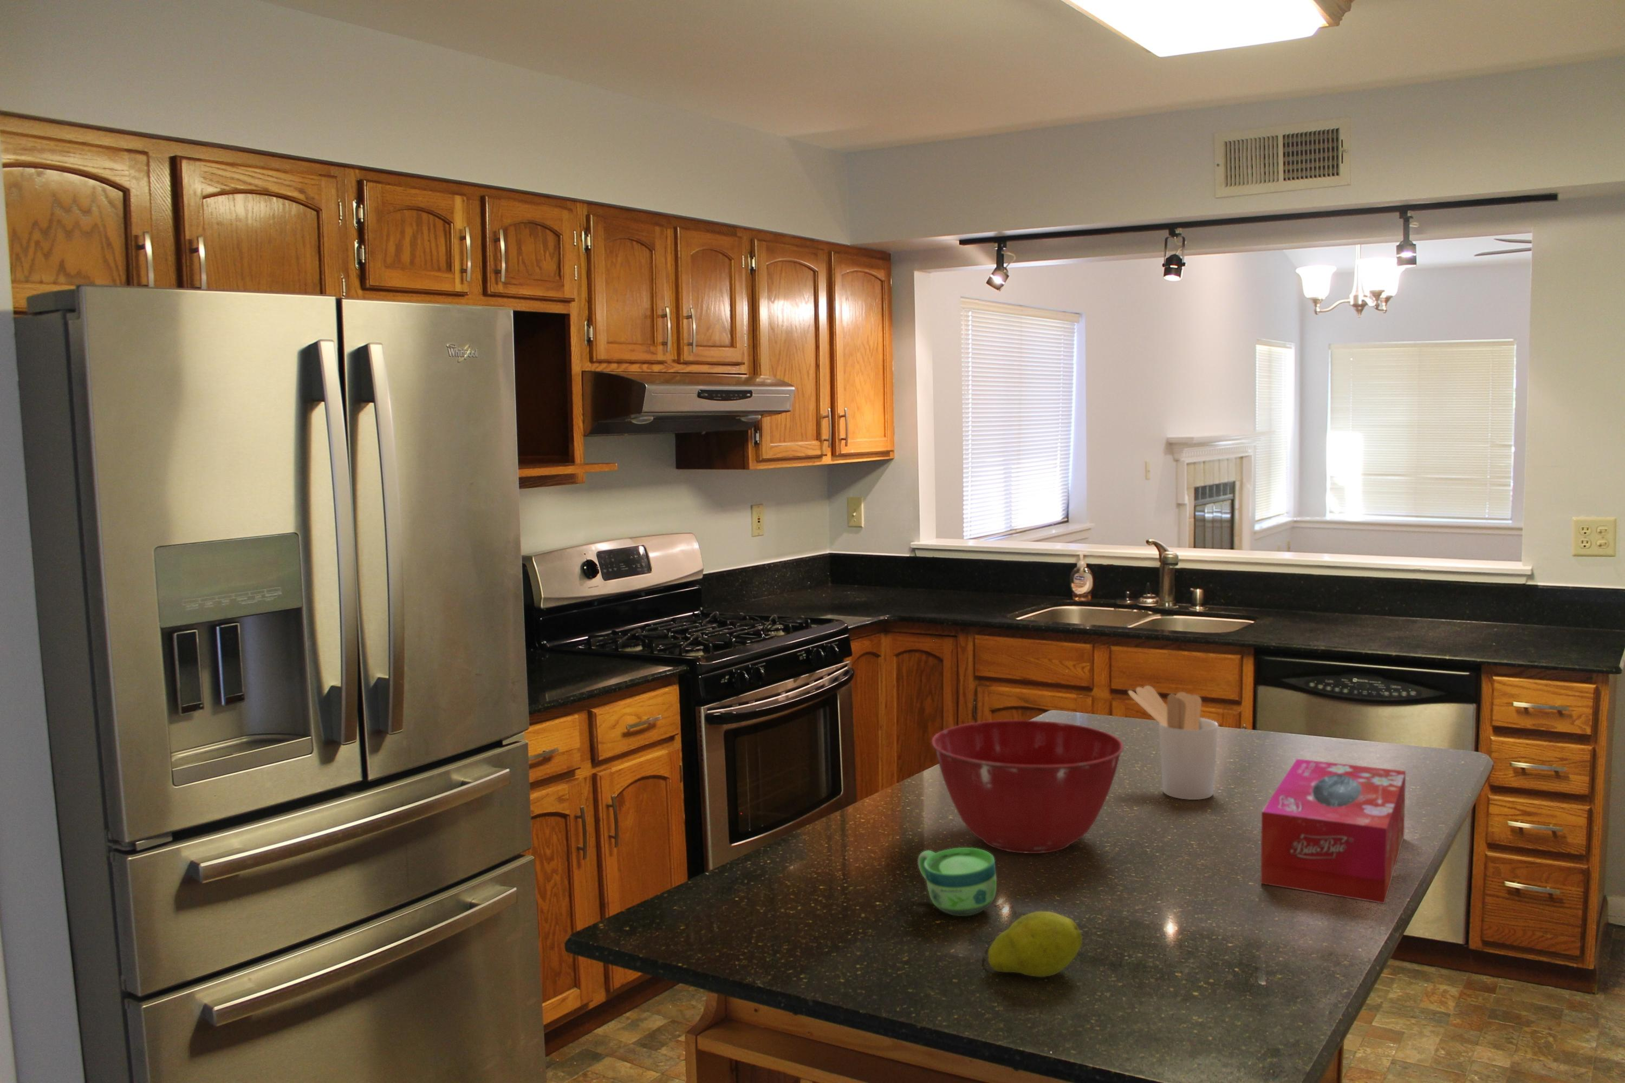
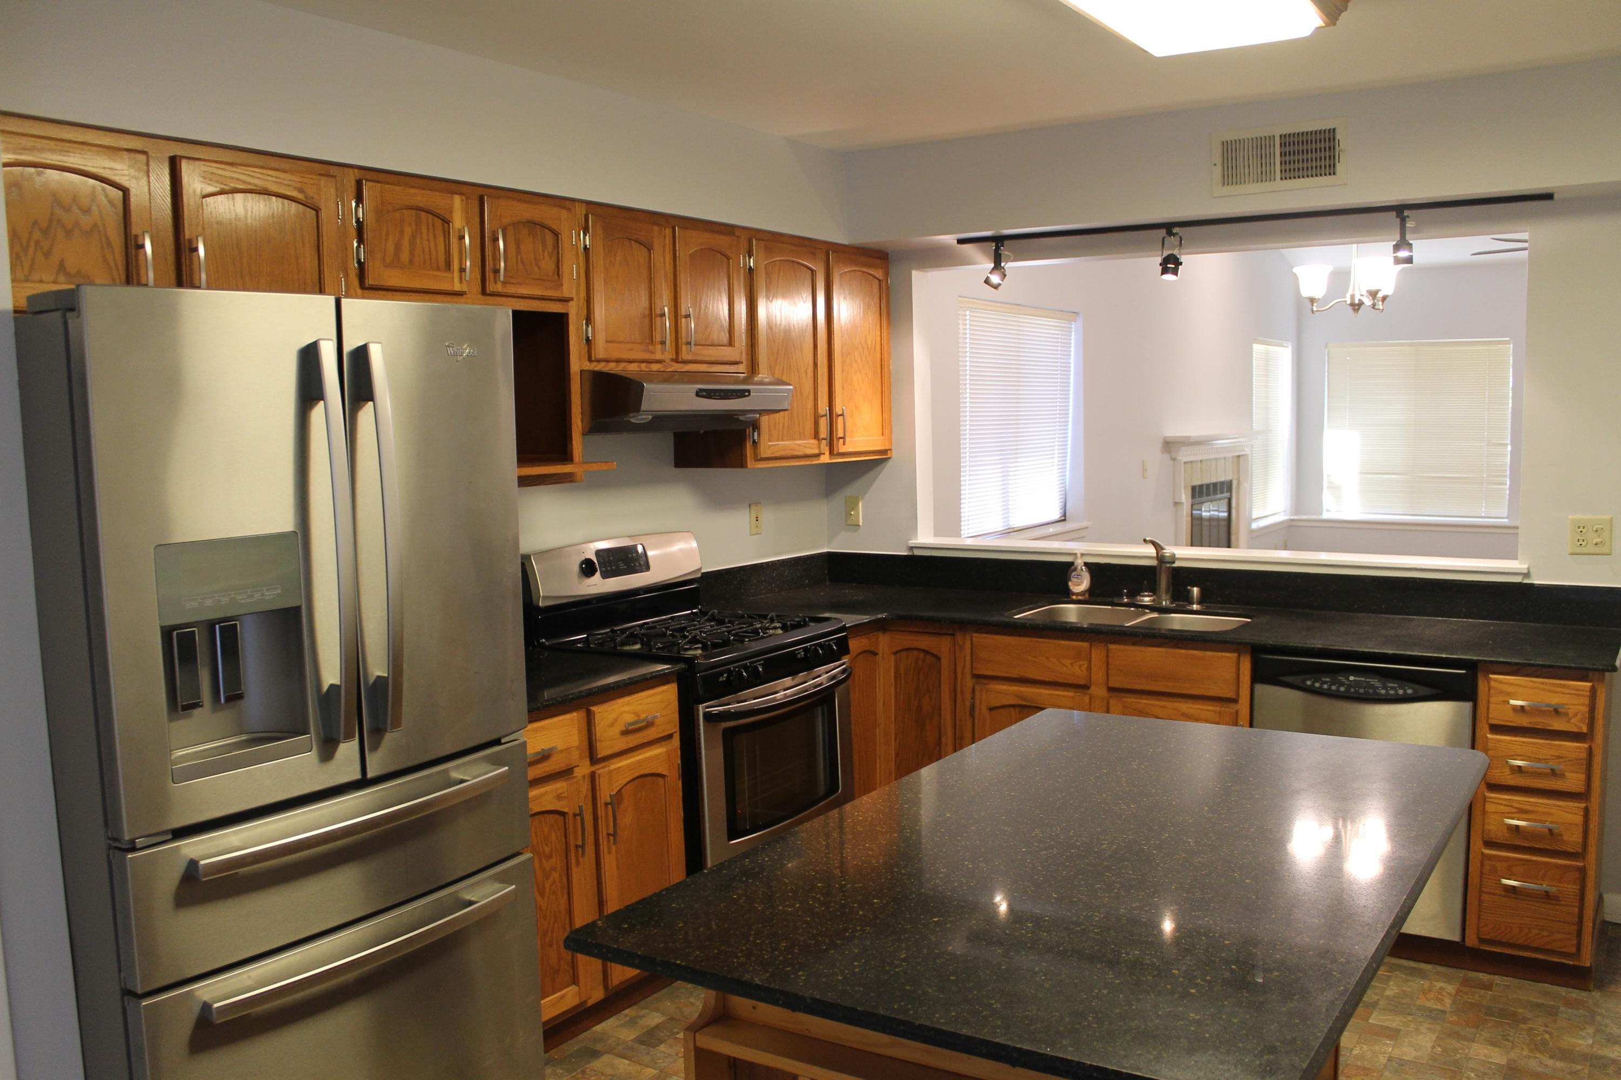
- tissue box (1336, 824)
- cup (950, 881)
- mixing bowl (1027, 789)
- fruit (1029, 939)
- utensil holder (1173, 739)
